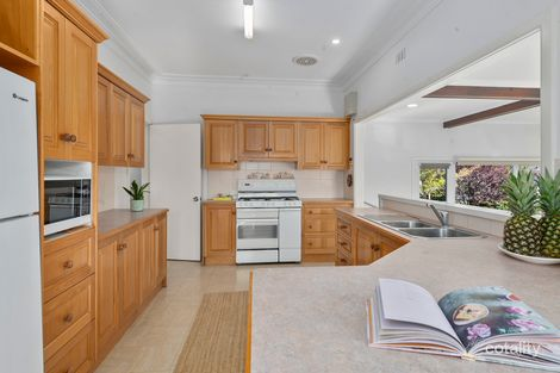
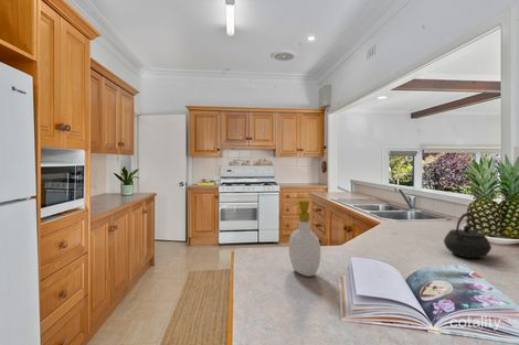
+ soap bottle (303, 236)
+ kettle (467, 233)
